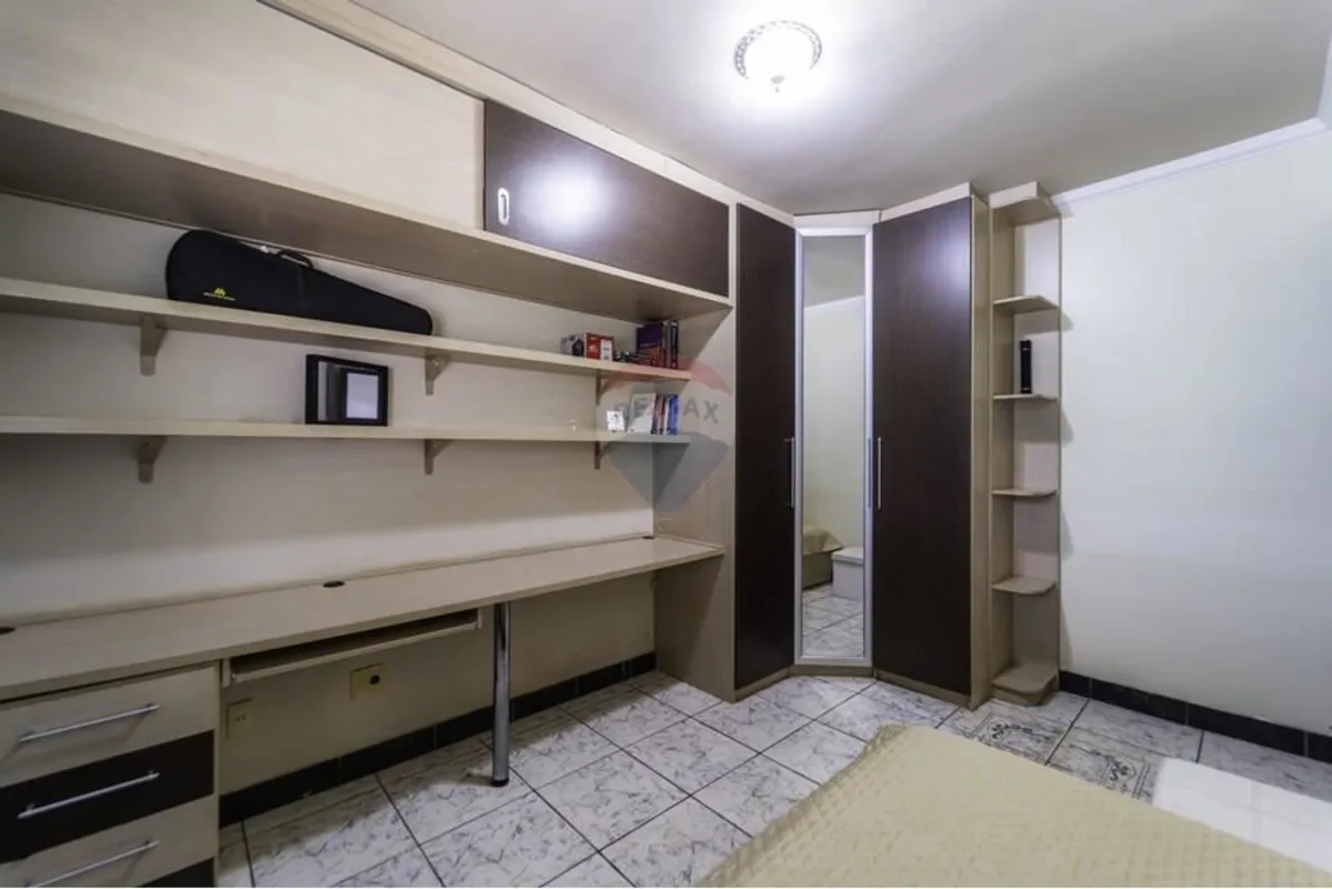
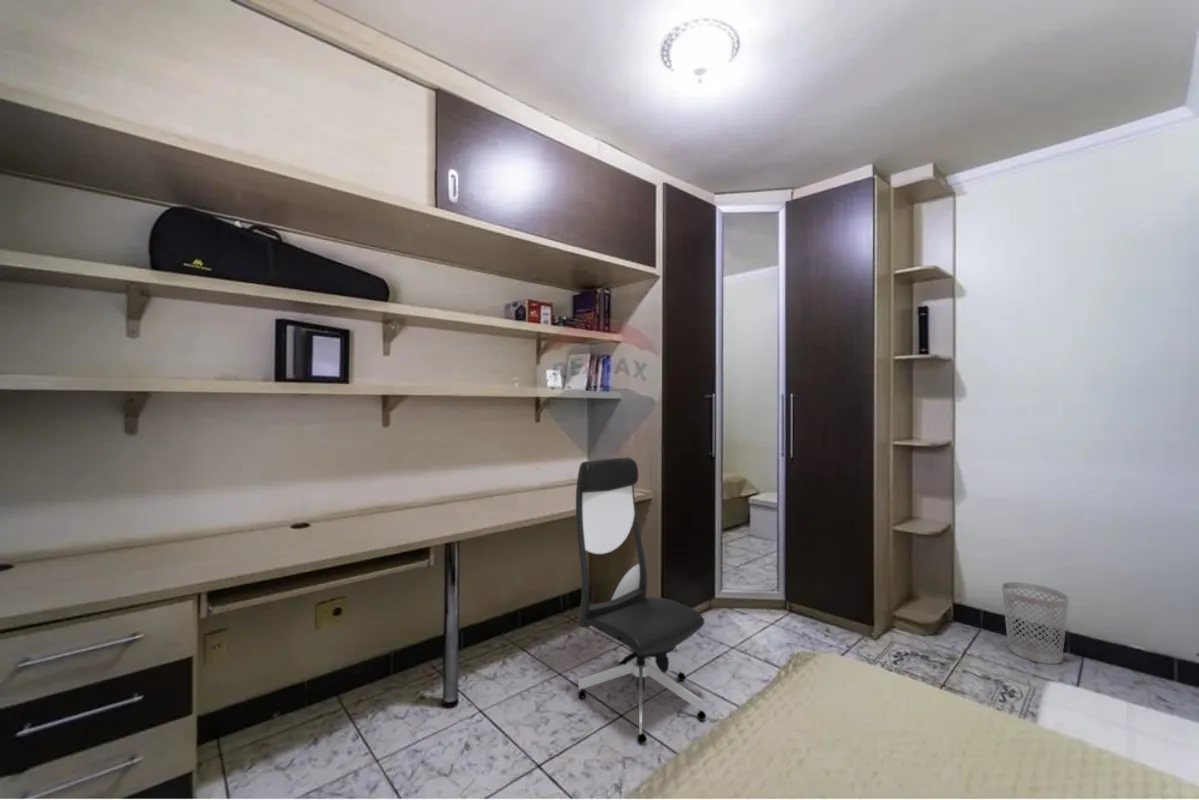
+ wastebasket (1034, 622)
+ office chair (646, 580)
